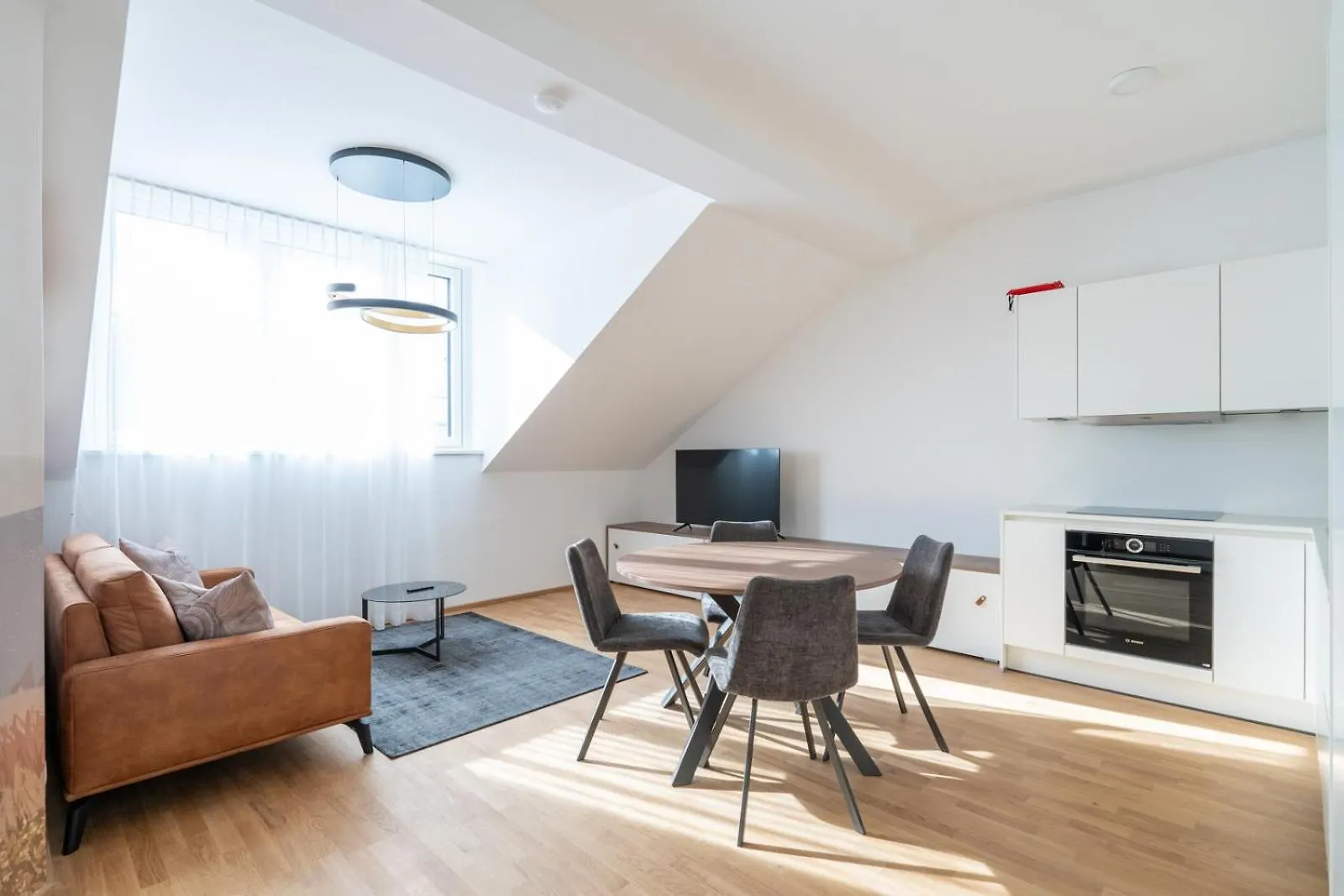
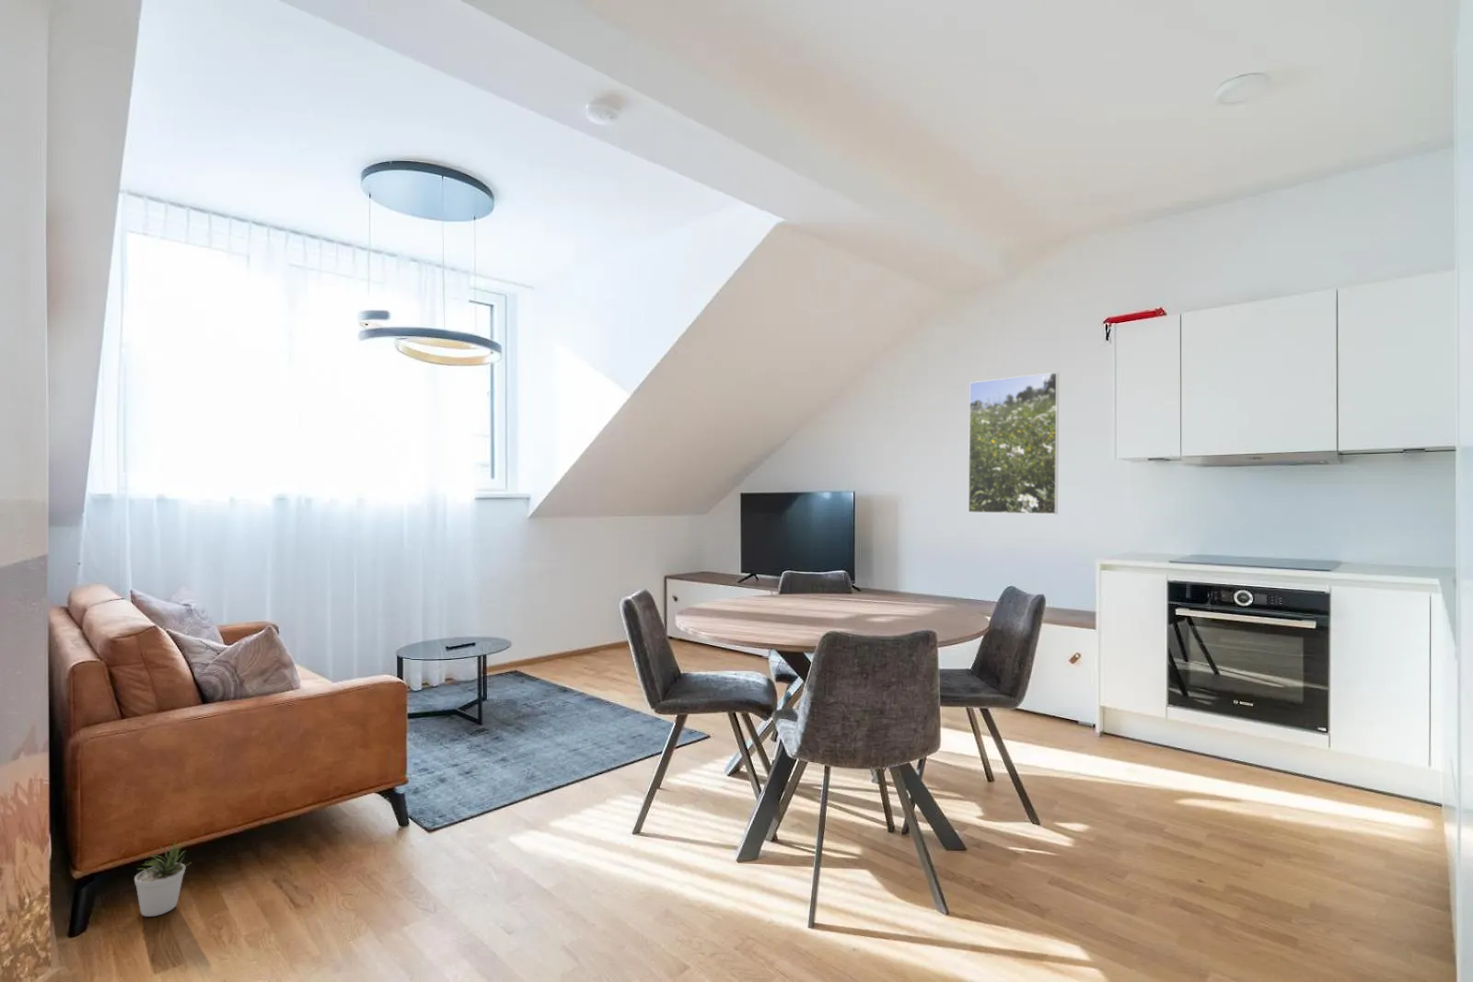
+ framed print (1010, 445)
+ potted plant (162, 877)
